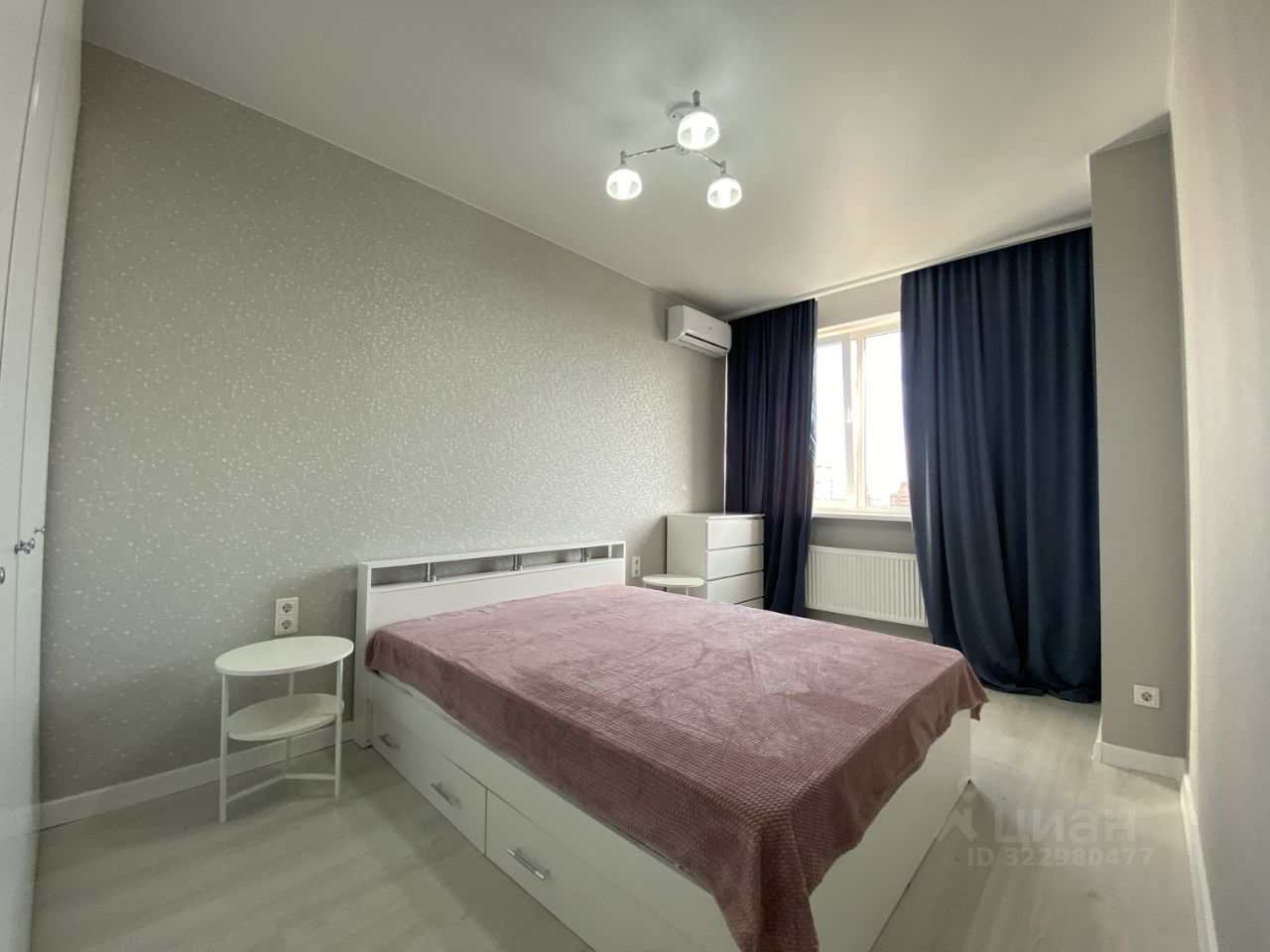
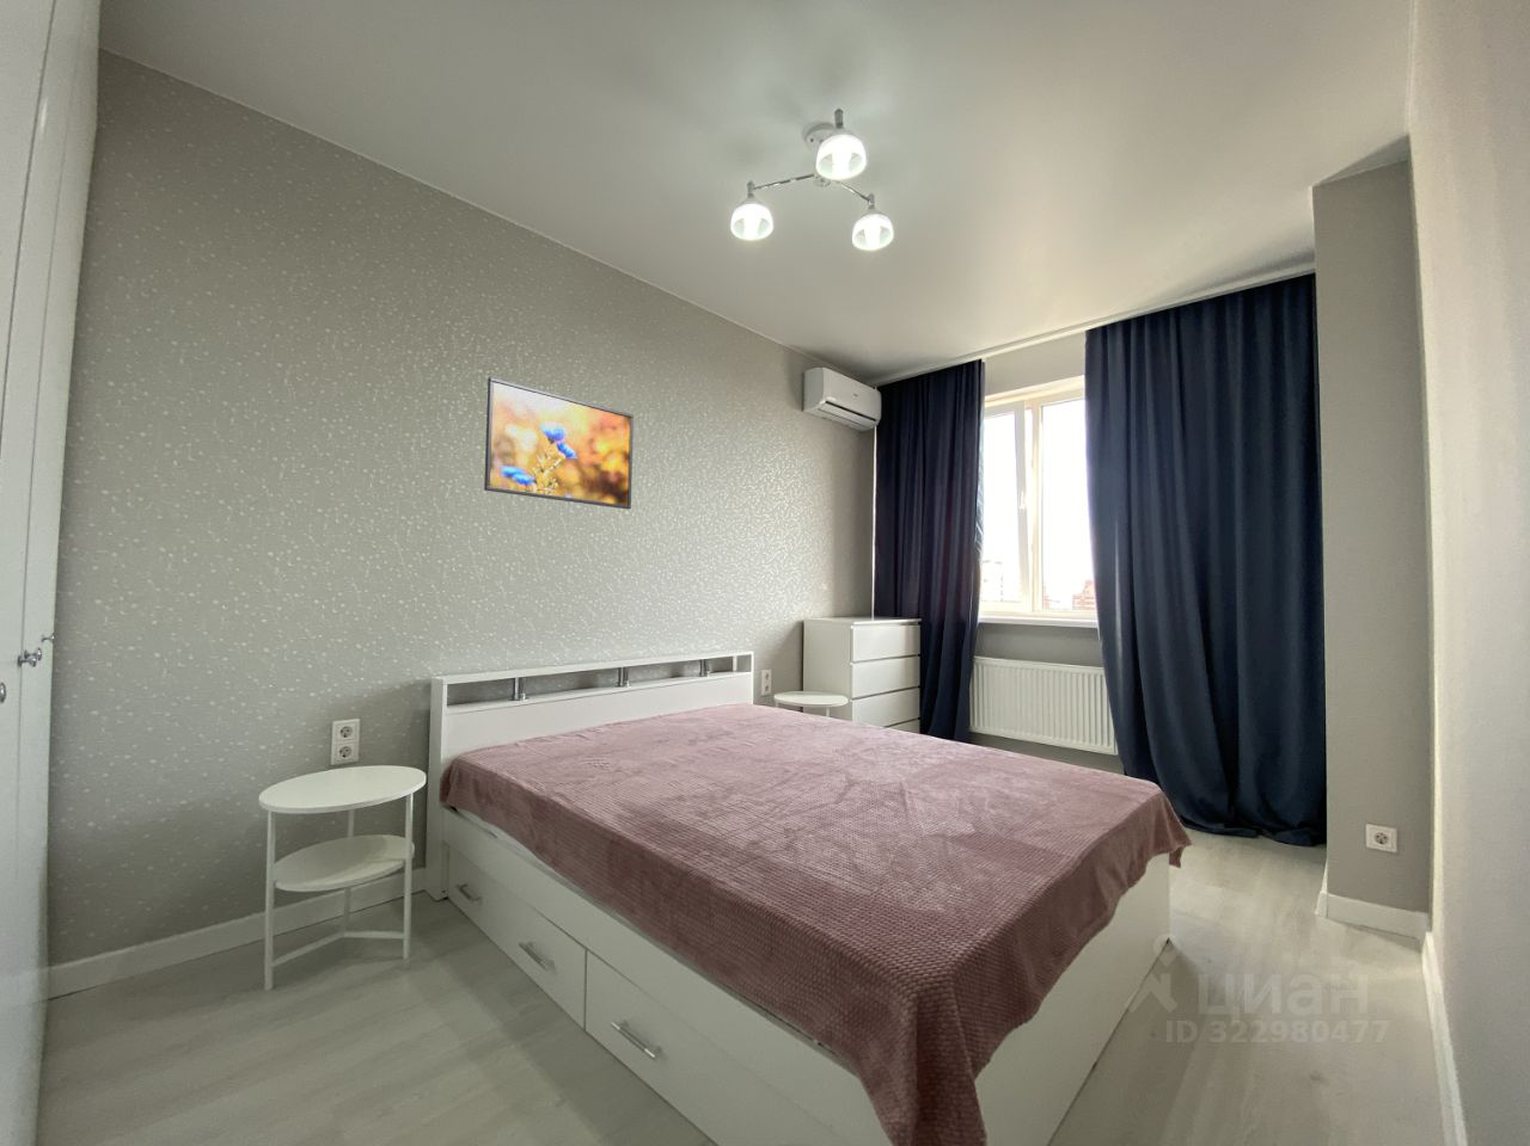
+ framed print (565, 449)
